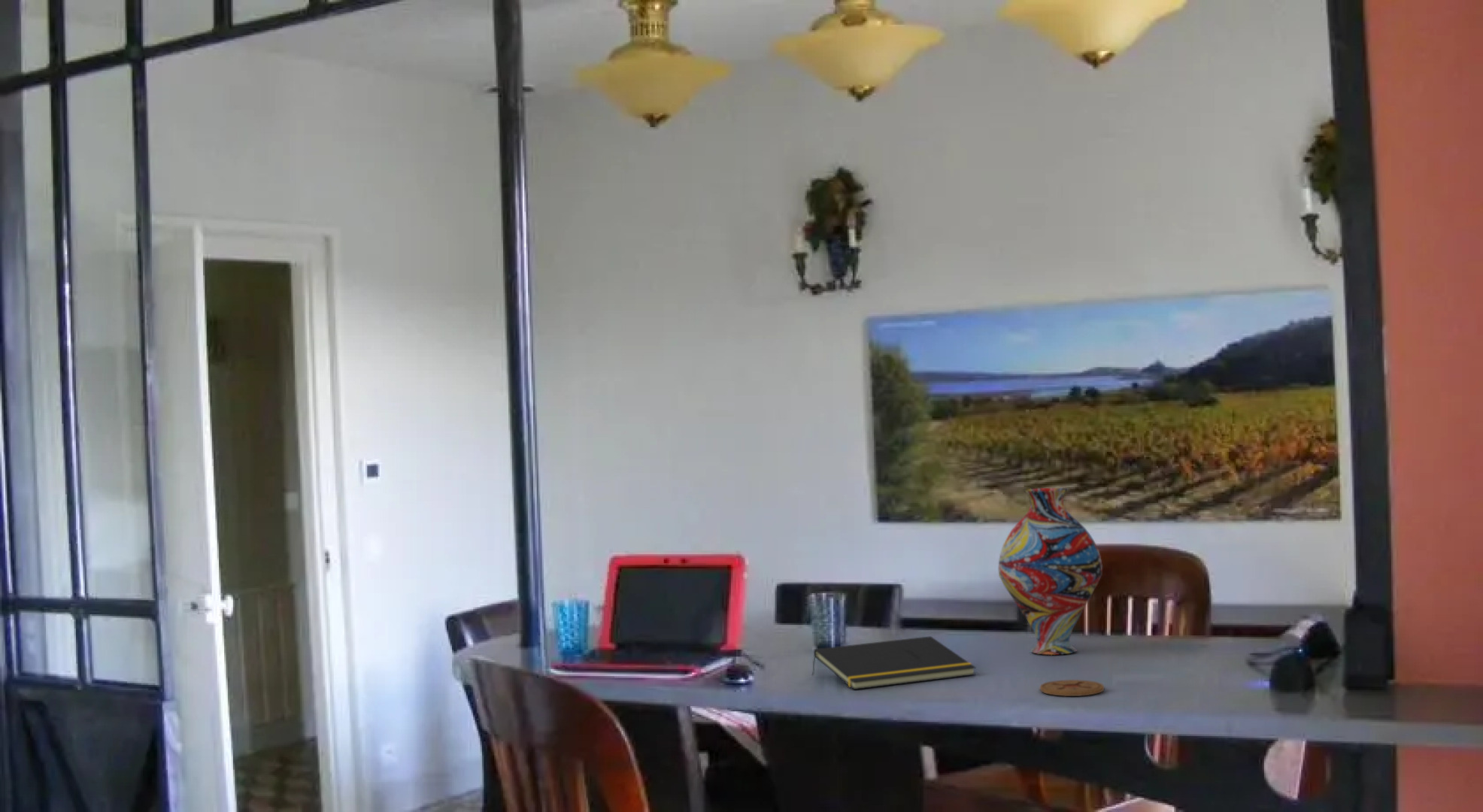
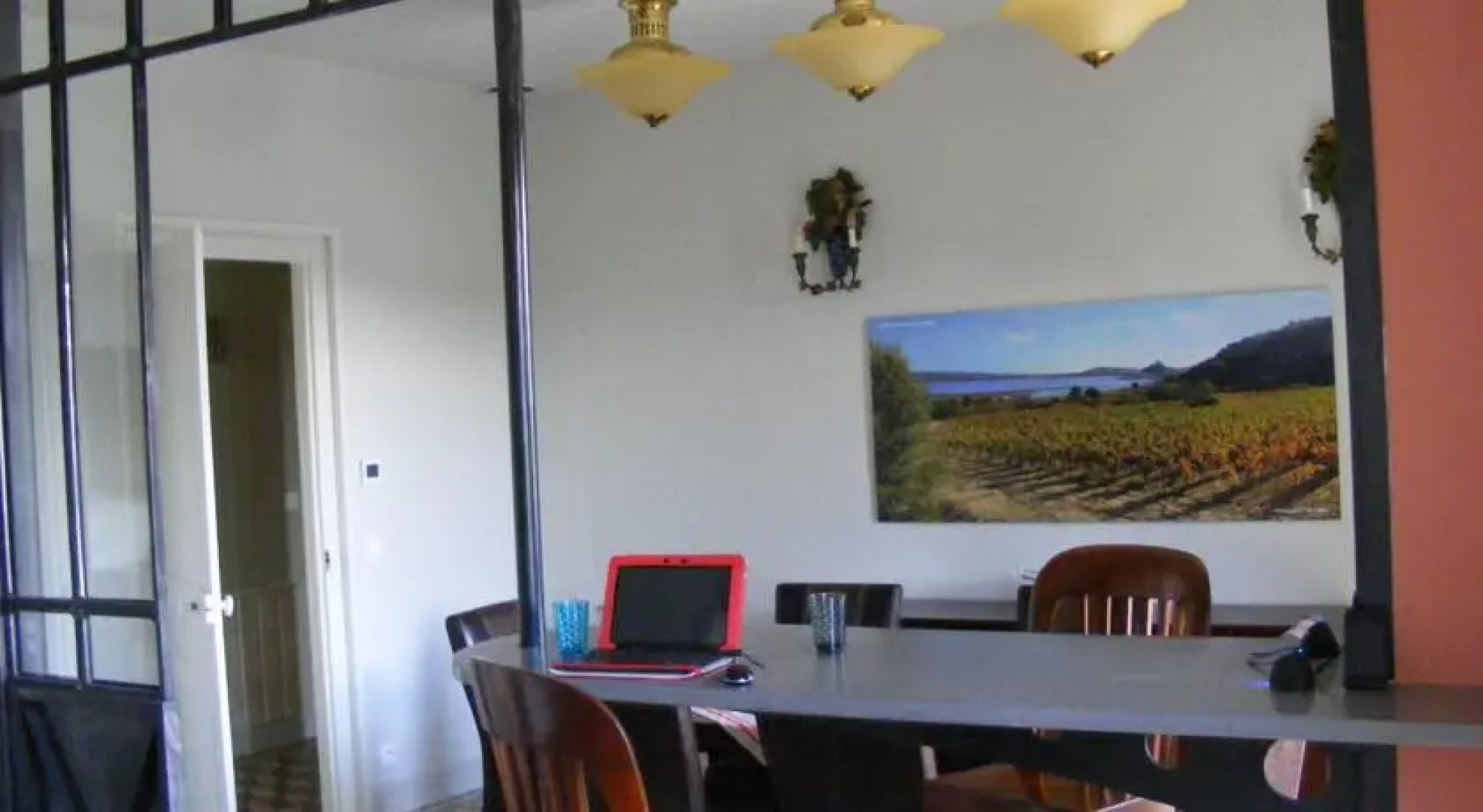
- vase (1050, 570)
- coaster (1072, 687)
- notepad (893, 662)
